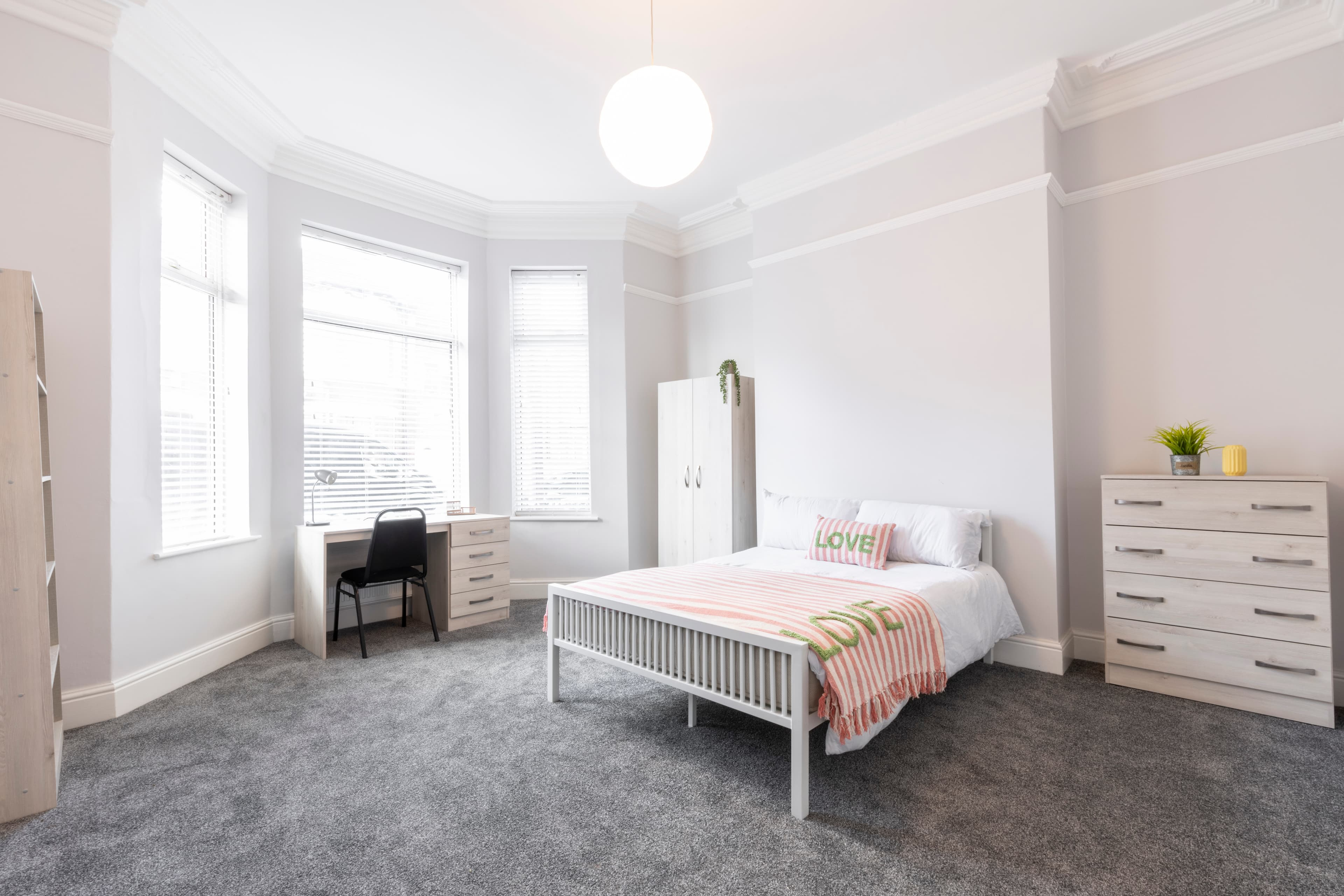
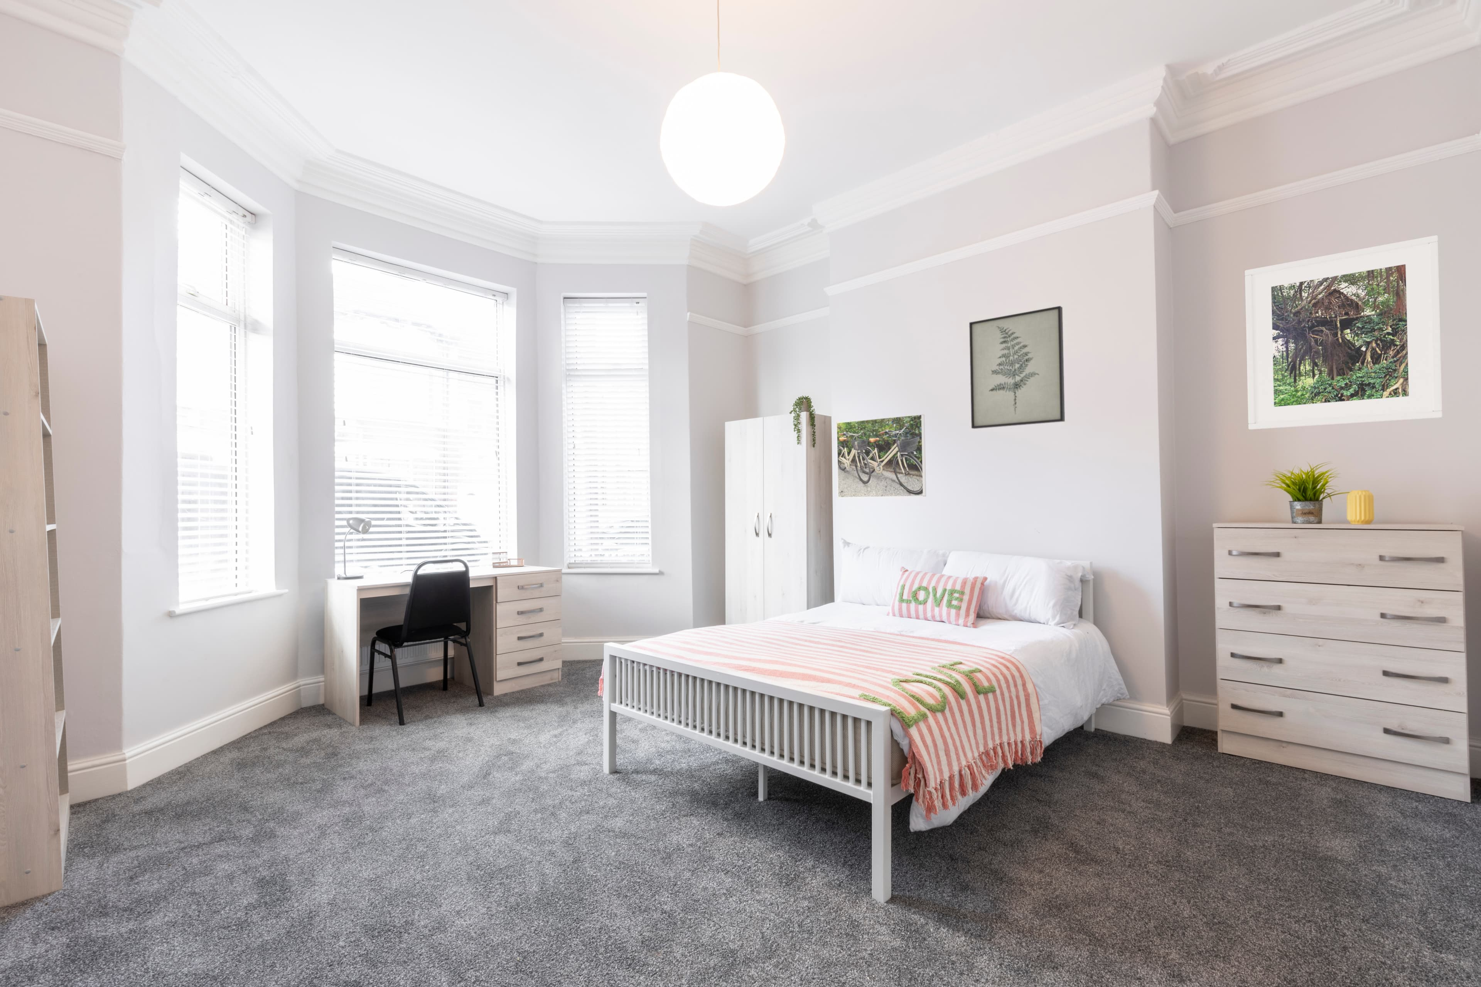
+ wall art (1015, 370)
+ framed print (1337, 339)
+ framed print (879, 457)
